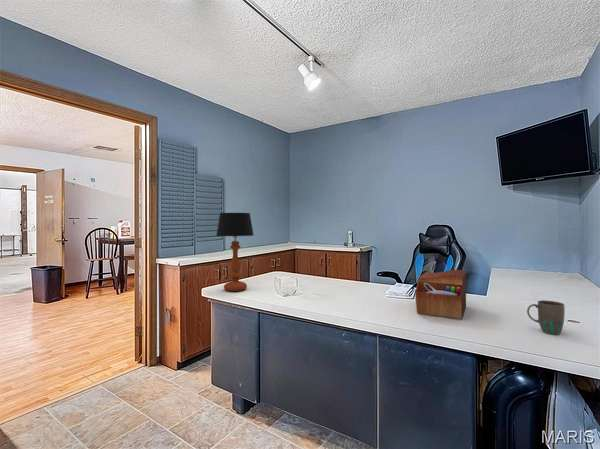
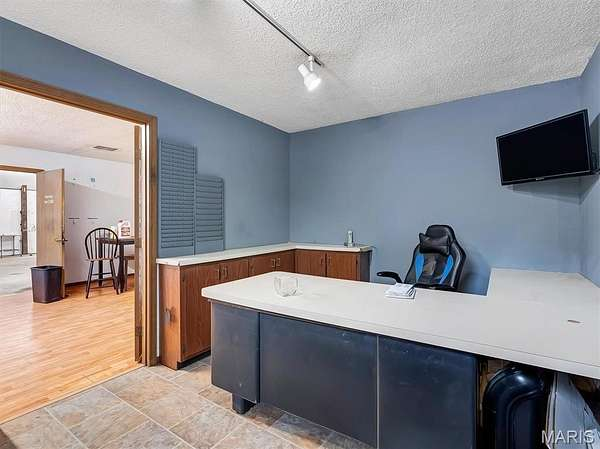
- mug (545, 317)
- table lamp (235, 251)
- sewing box (440, 291)
